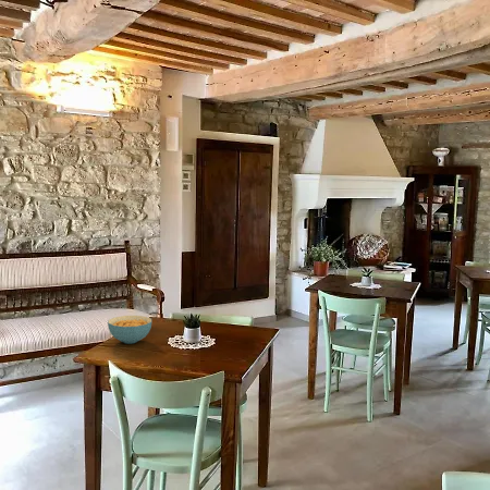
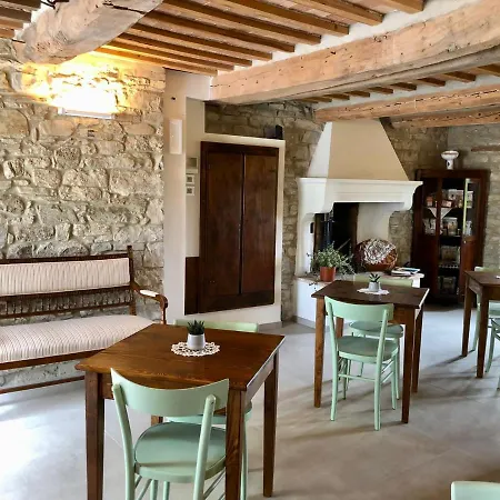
- cereal bowl (130, 331)
